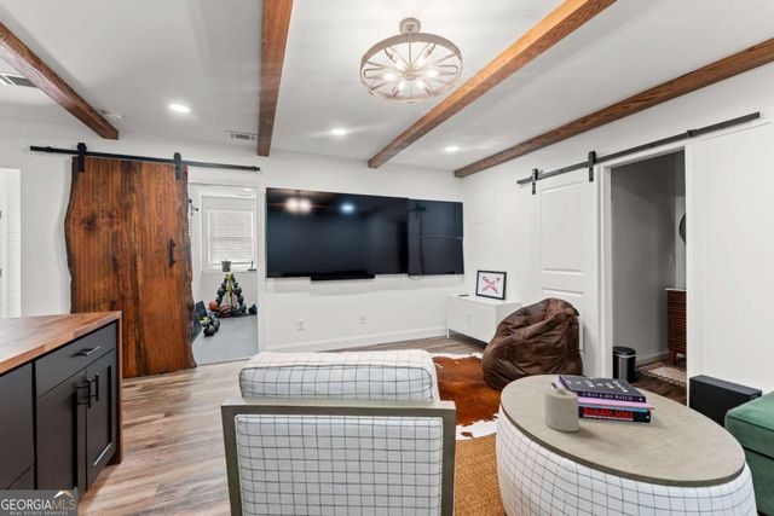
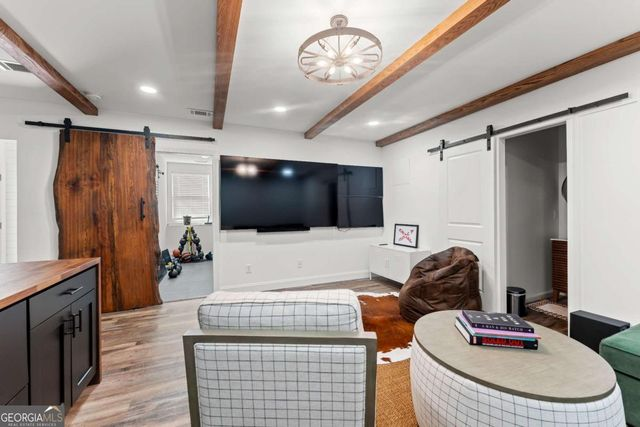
- candle (561, 405)
